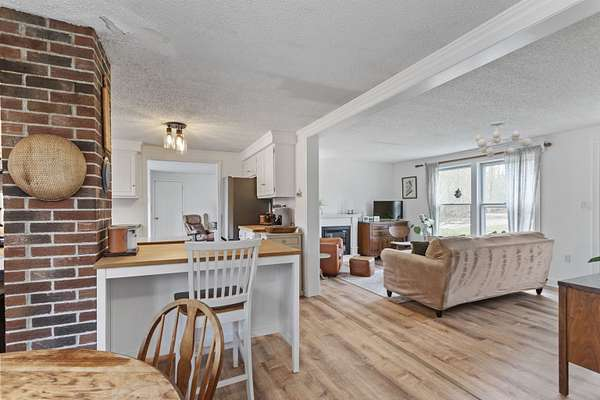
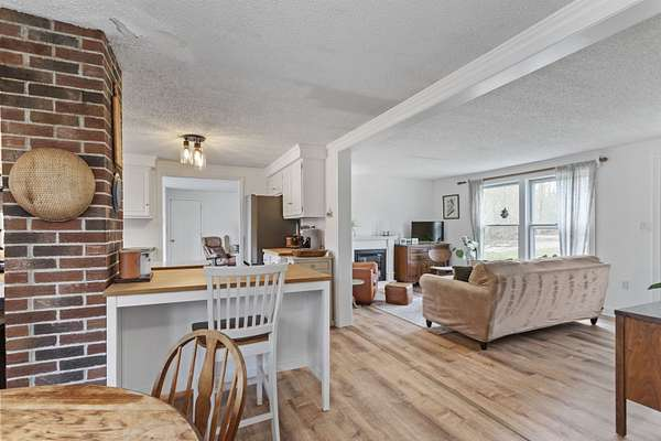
- ceiling light fixture (502, 139)
